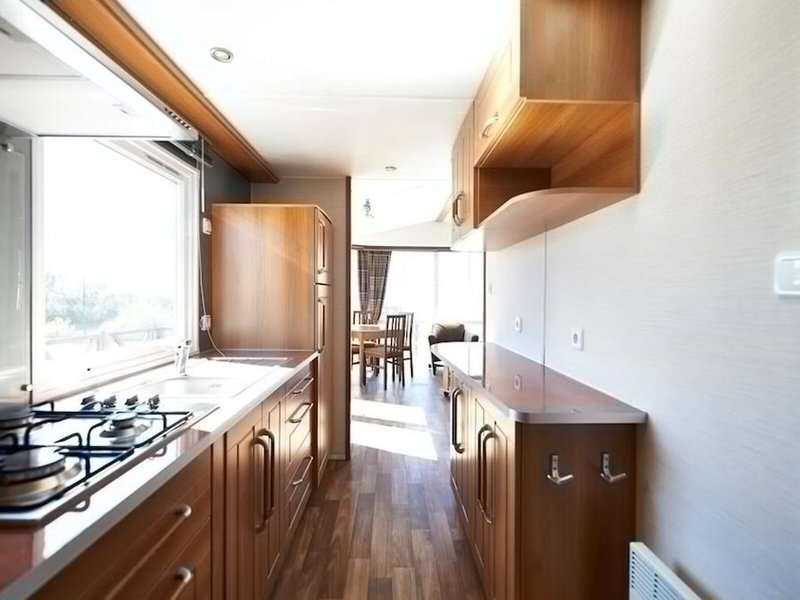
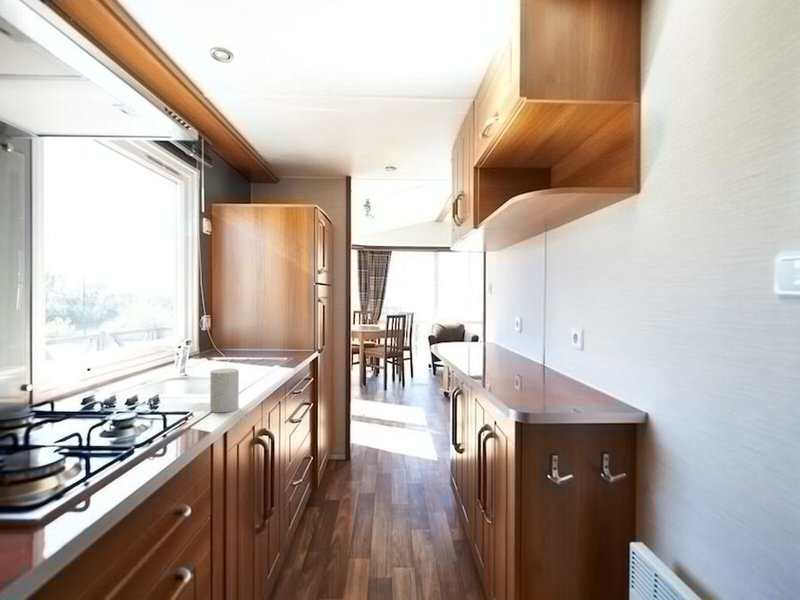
+ cup (224, 389)
